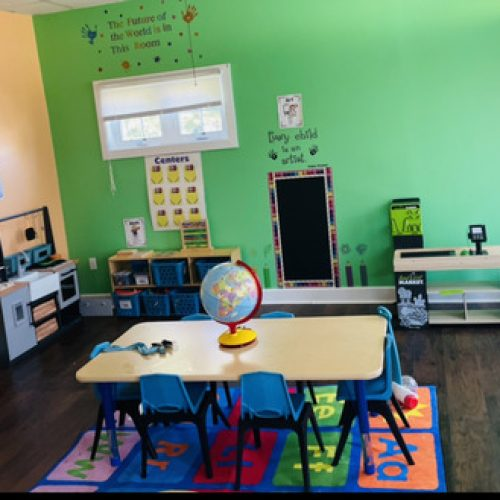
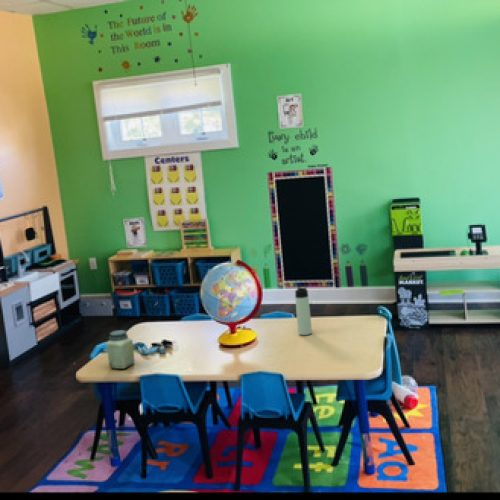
+ jar (120, 349)
+ thermos bottle (303, 309)
